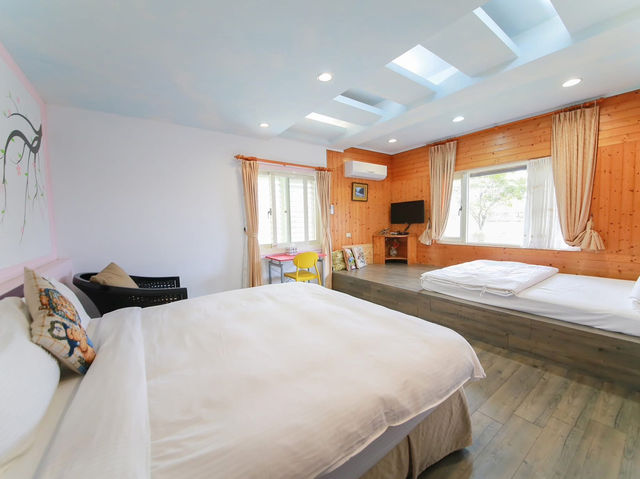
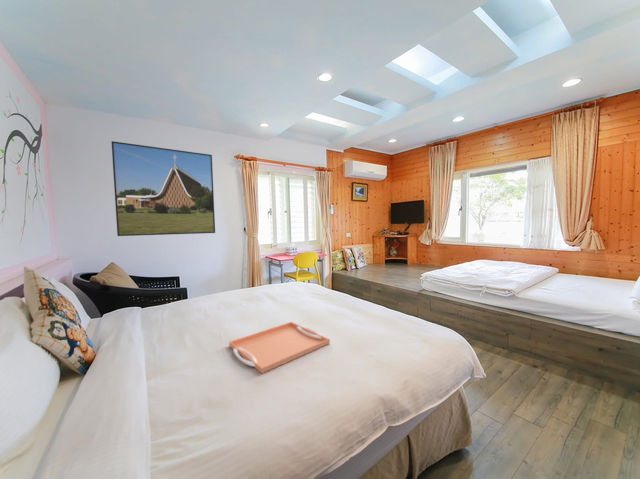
+ serving tray (279, 342)
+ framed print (168, 191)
